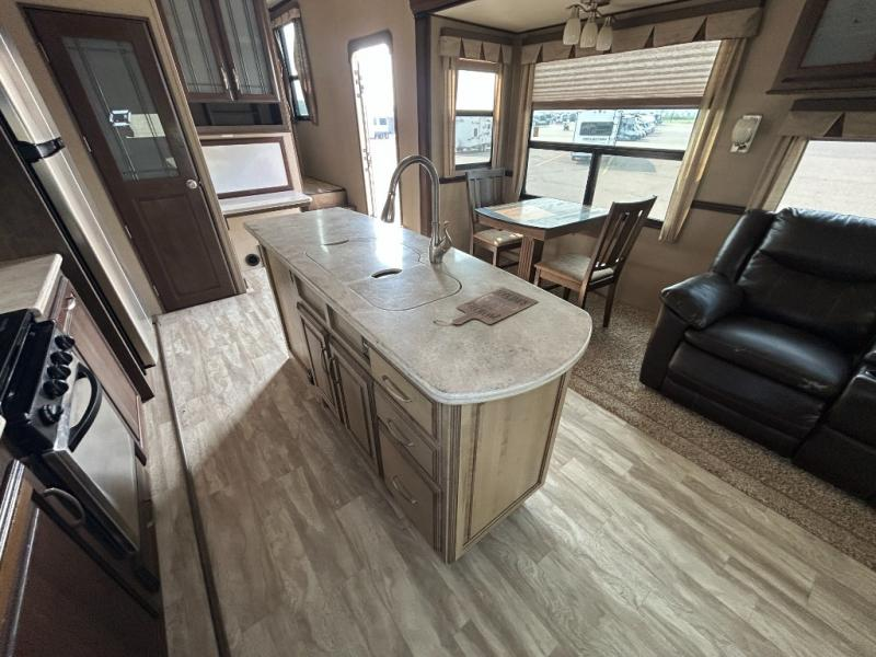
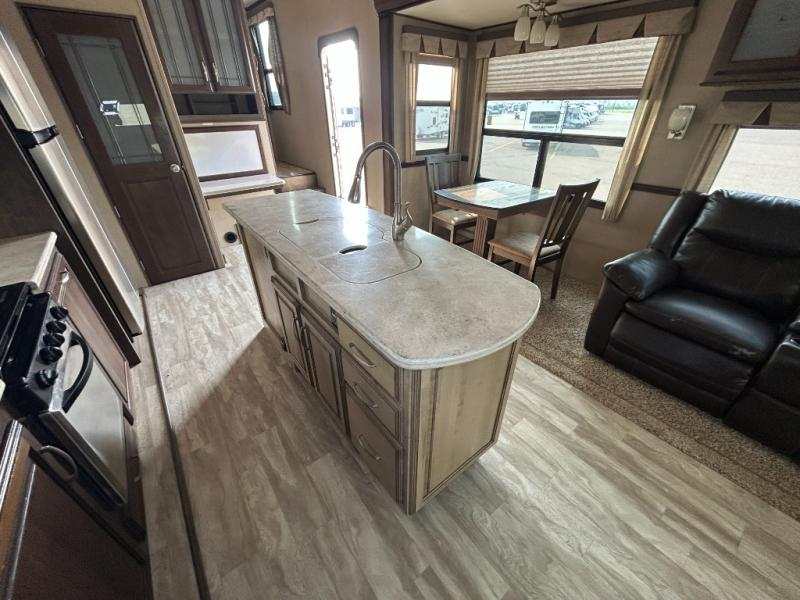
- home sign (485, 309)
